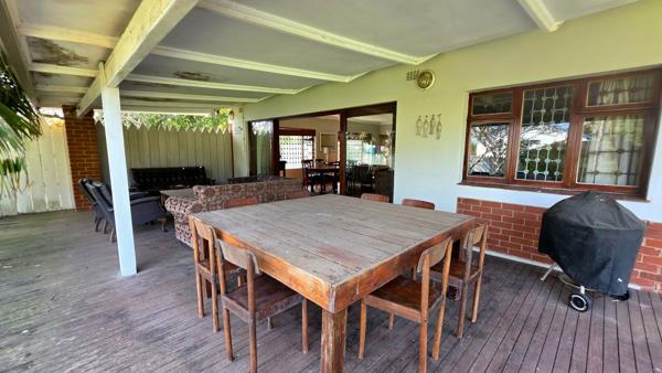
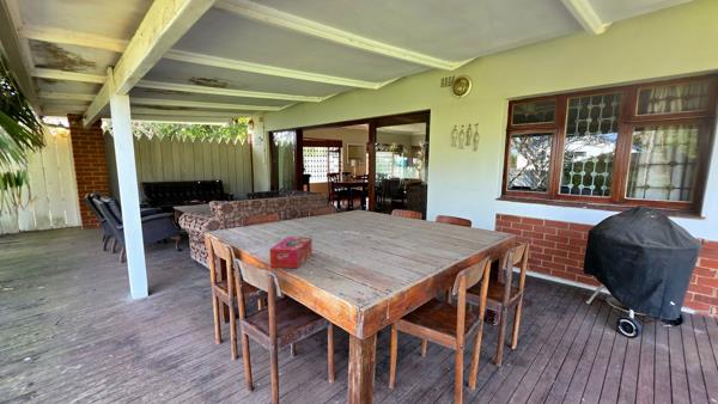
+ tissue box (292, 251)
